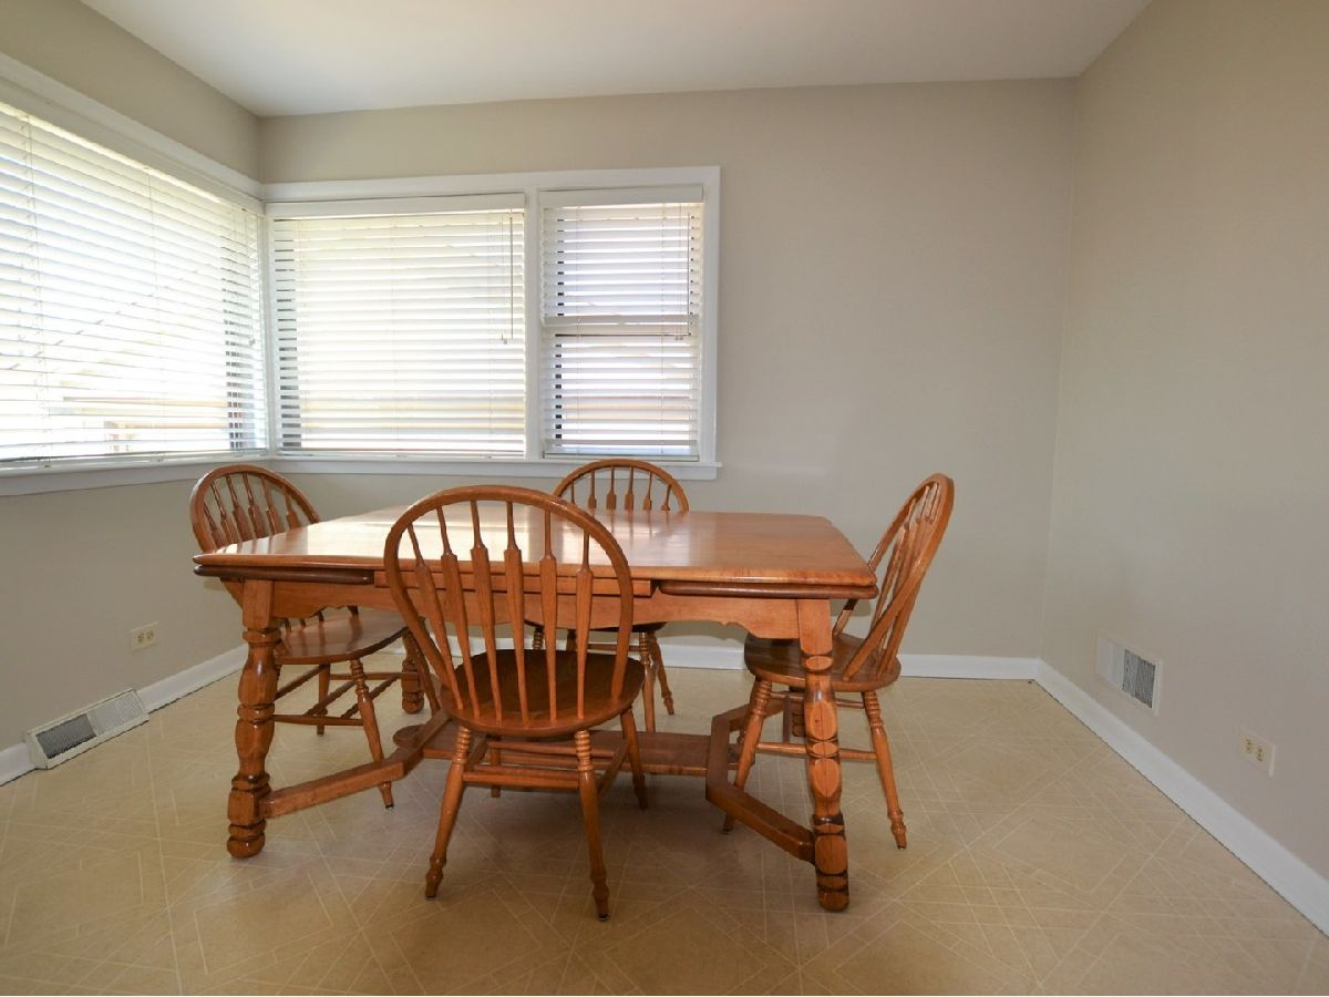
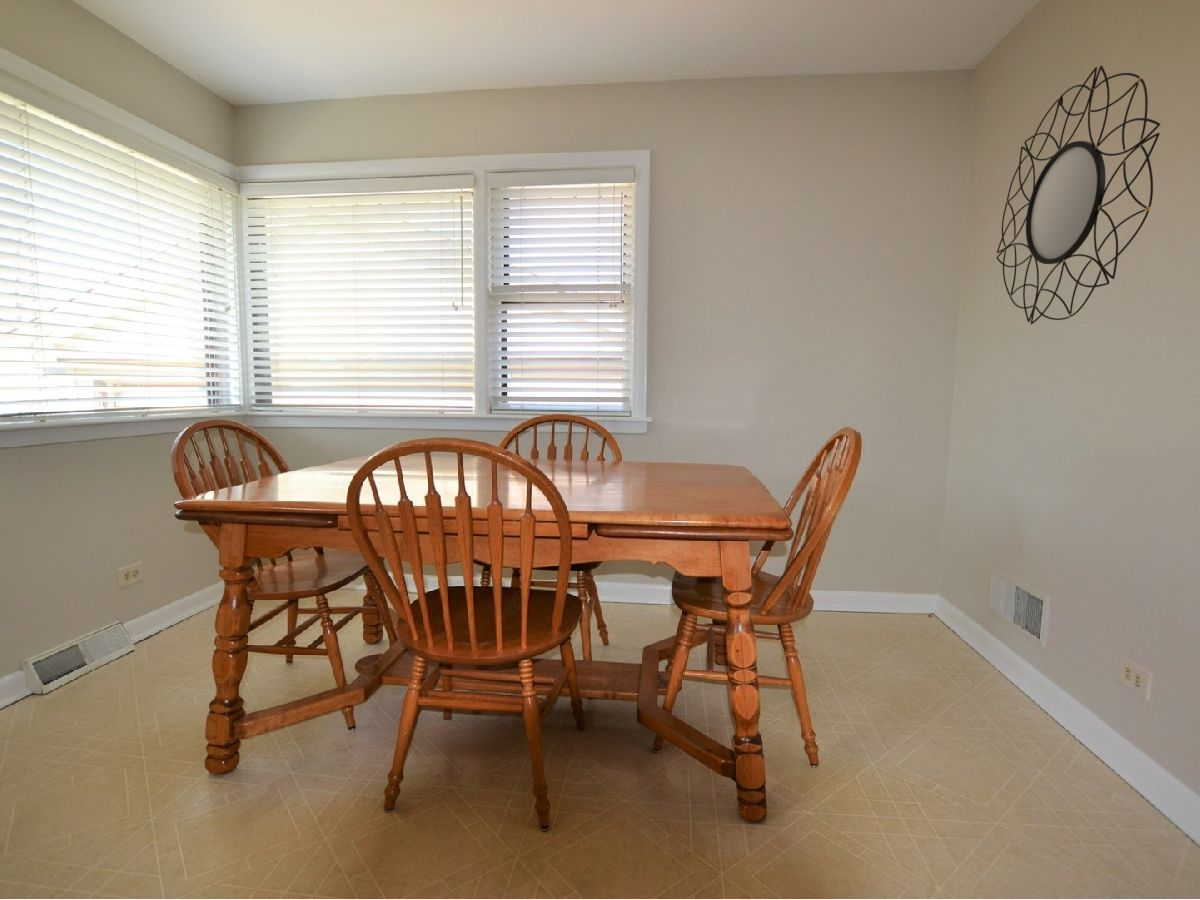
+ home mirror (1063, 204)
